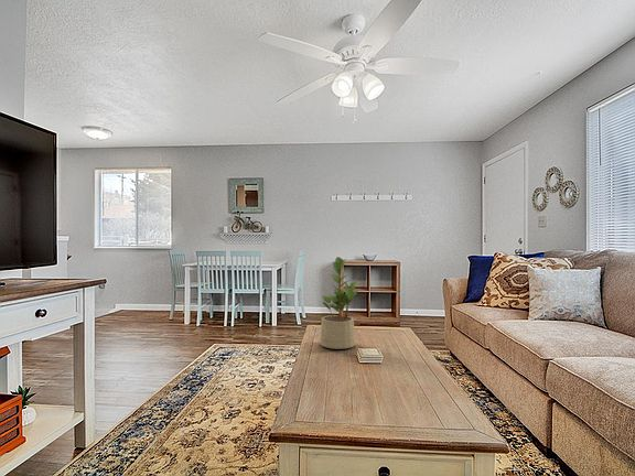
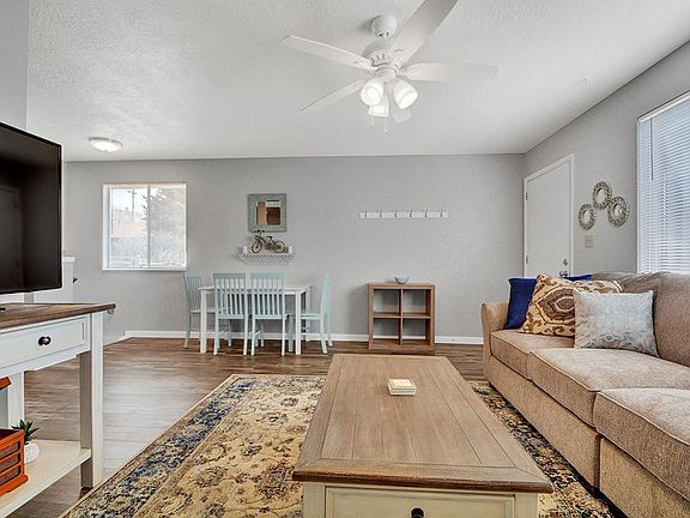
- potted plant (340, 300)
